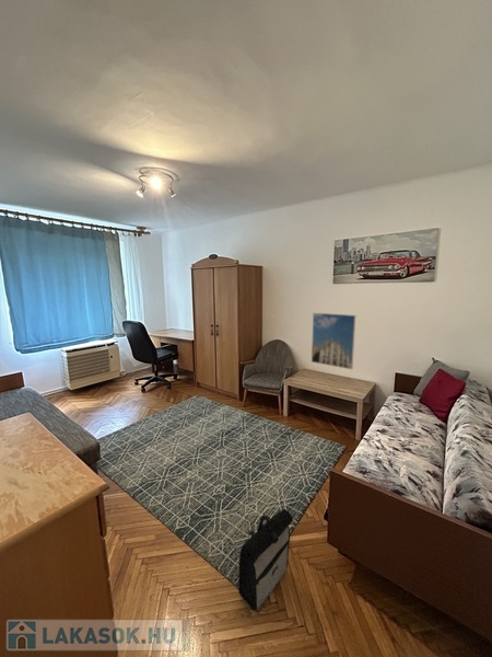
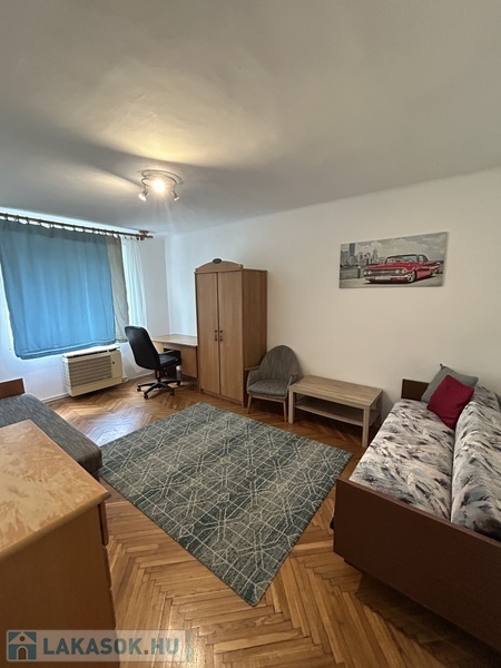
- backpack (265, 551)
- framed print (331, 339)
